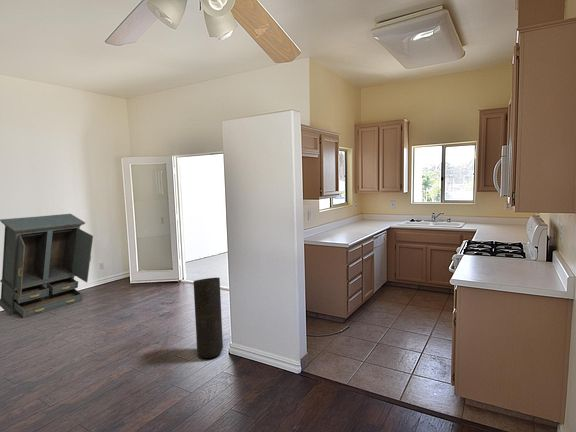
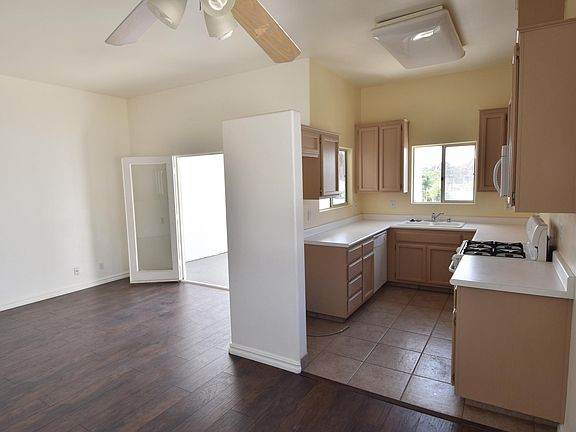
- storage cabinet (45, 262)
- trash can (208, 316)
